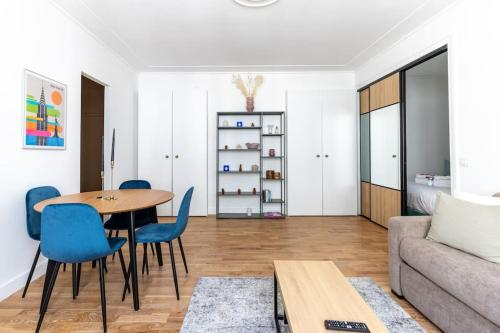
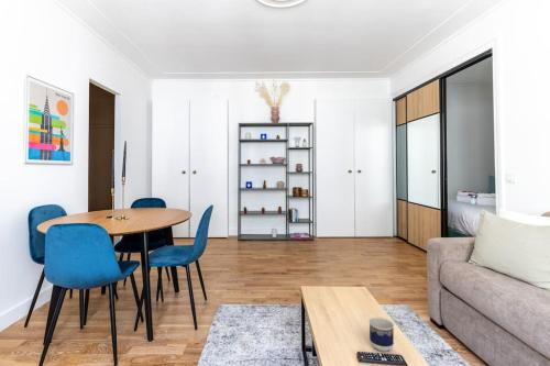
+ cup (380, 333)
